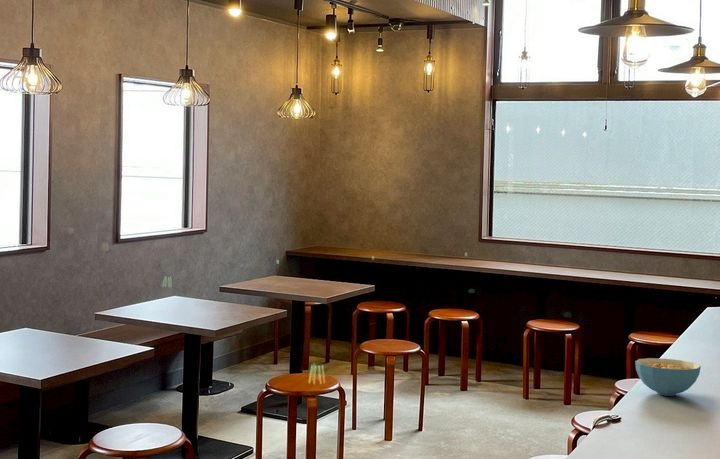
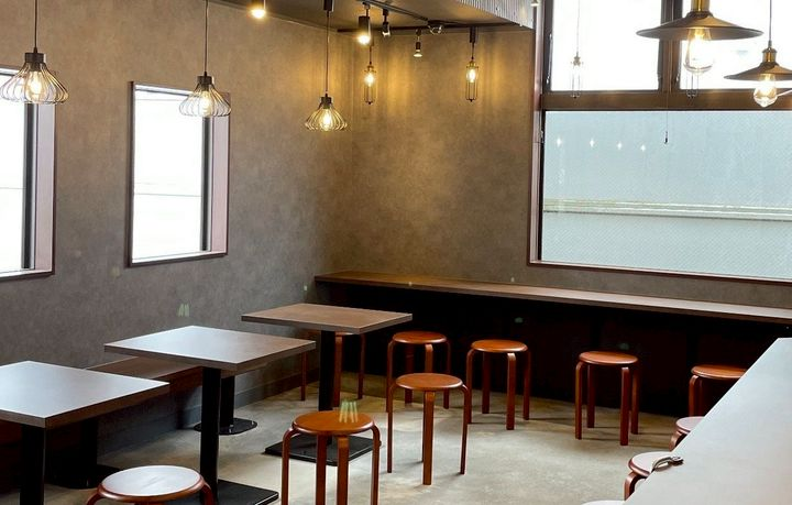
- cereal bowl (667, 378)
